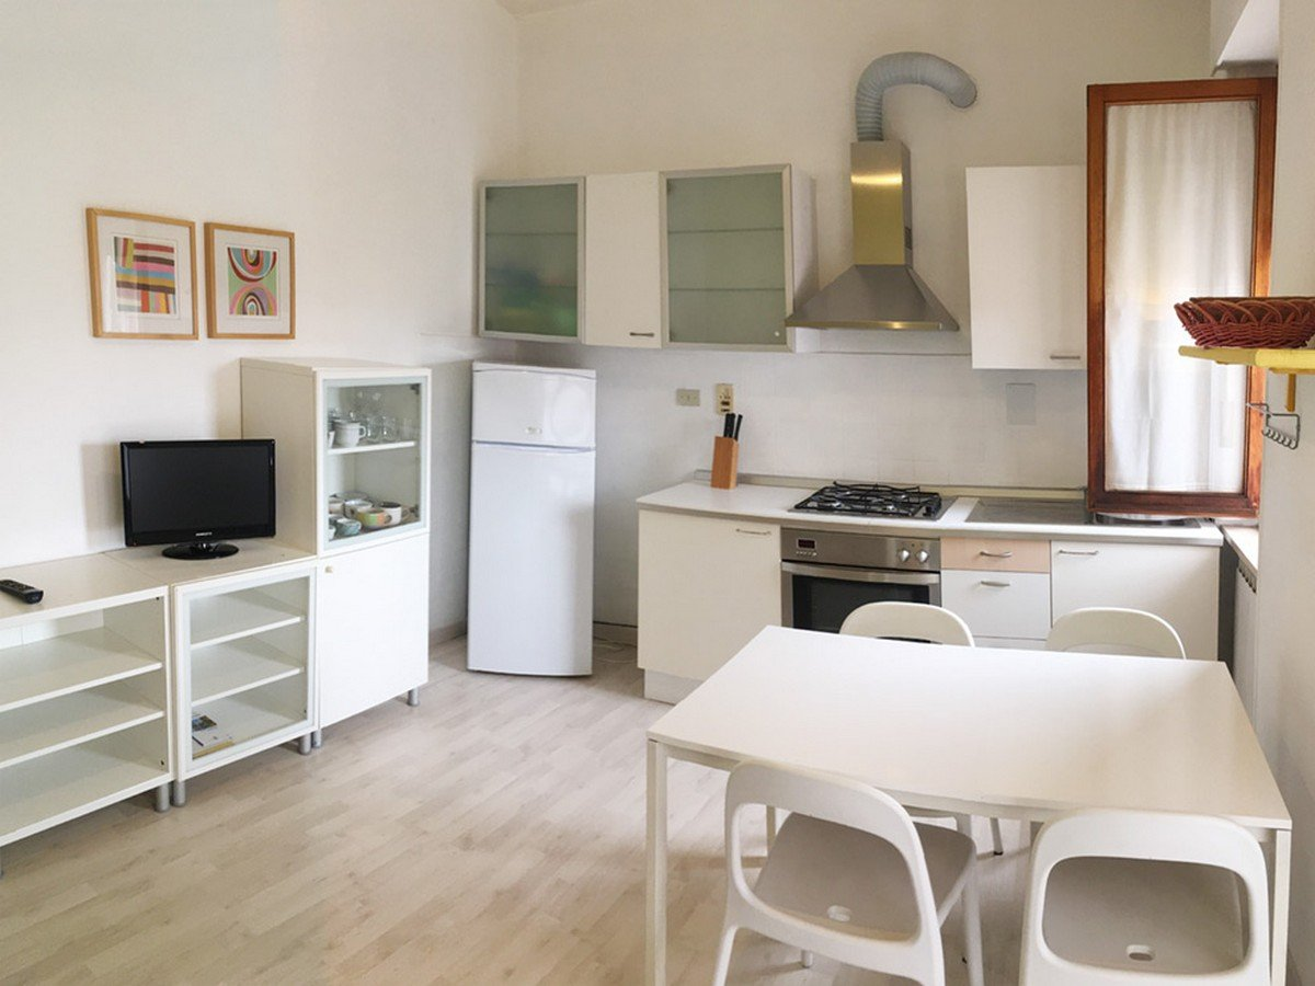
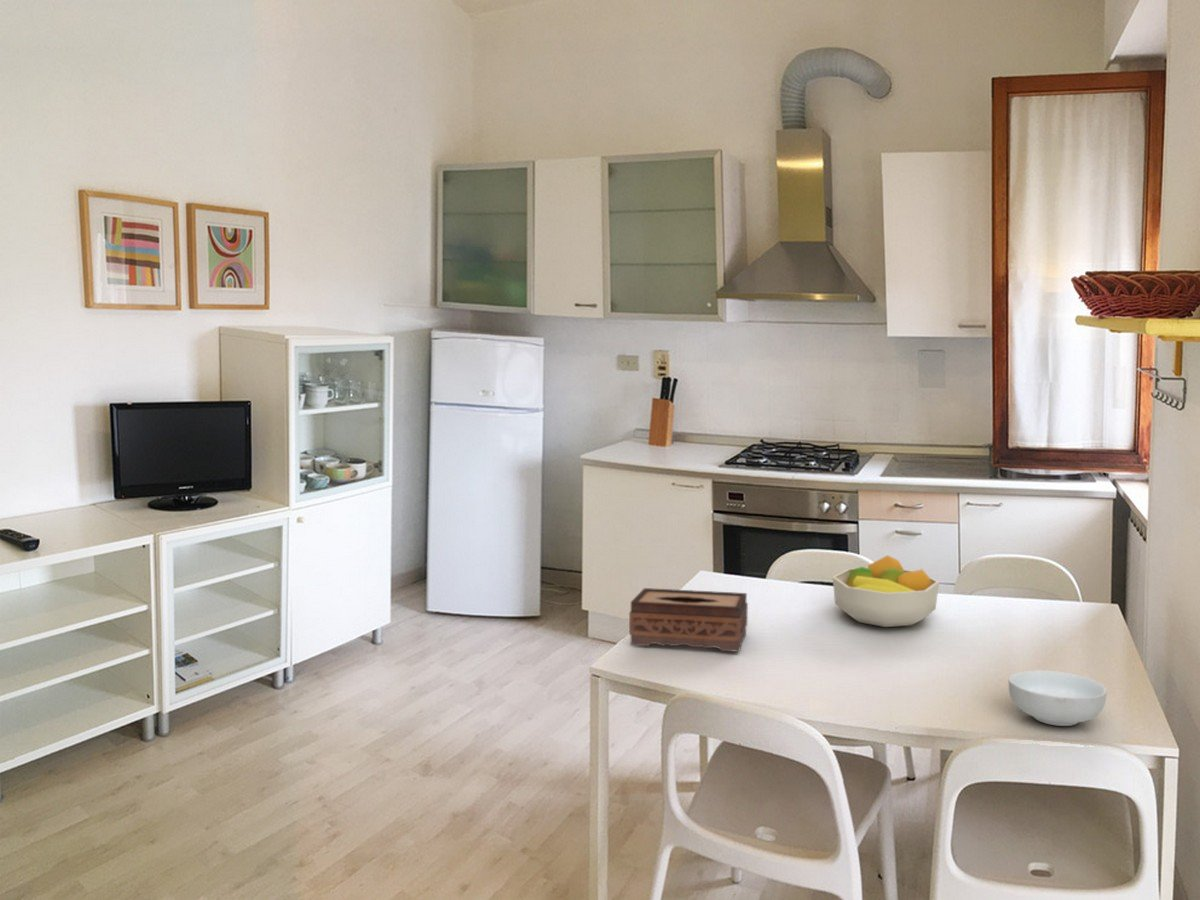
+ cereal bowl (1056, 701)
+ tissue box (689, 618)
+ fruit bowl (885, 589)
